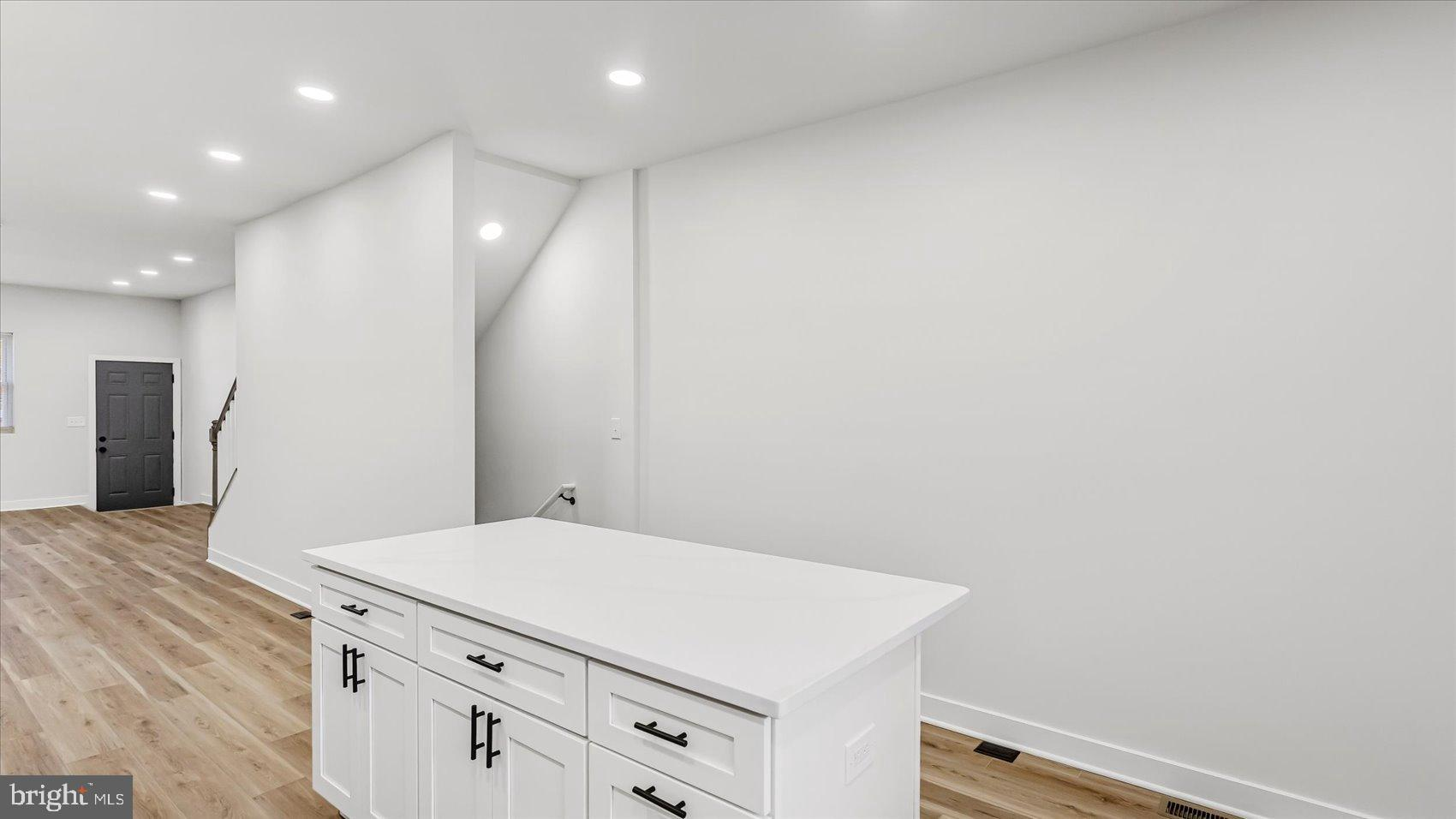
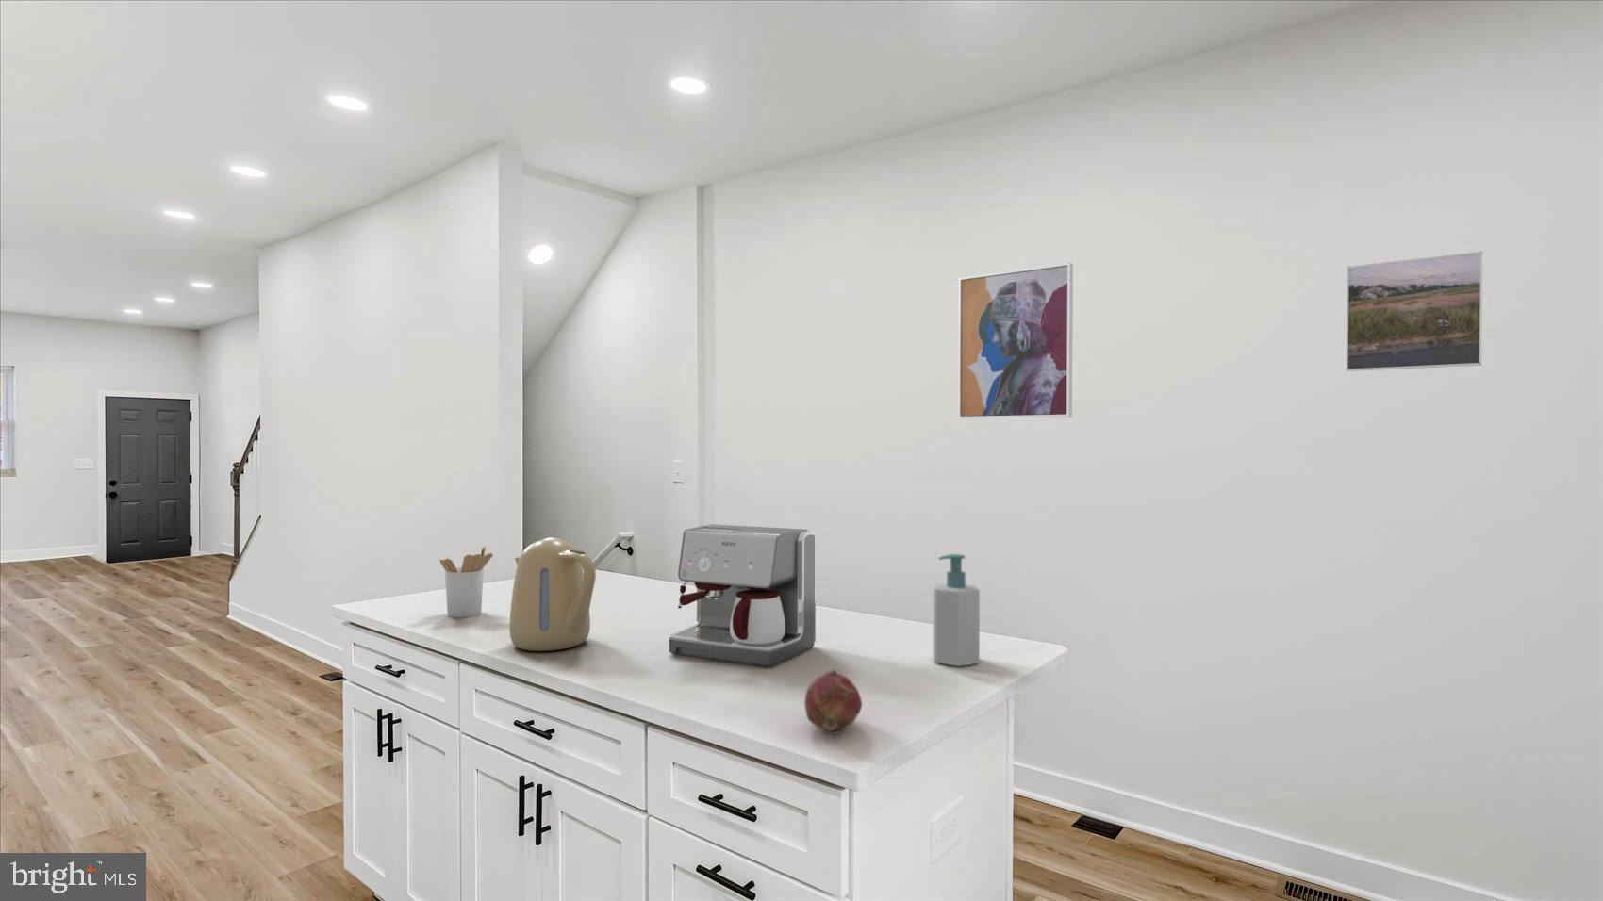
+ fruit (833, 700)
+ coffee maker (742, 589)
+ wall art (1013, 344)
+ soap bottle (956, 607)
+ utensil holder (469, 582)
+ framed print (1411, 314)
+ kettle (554, 591)
